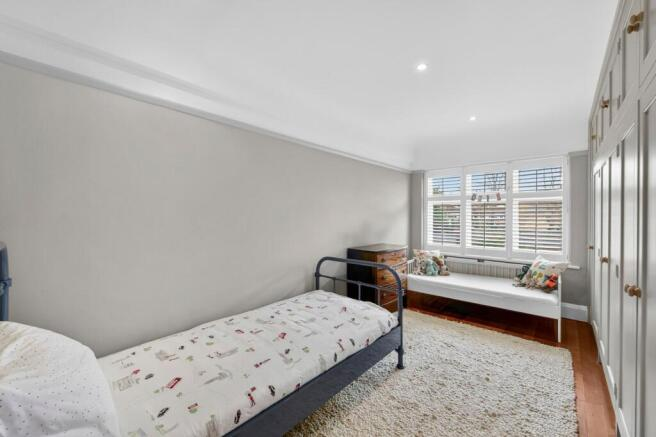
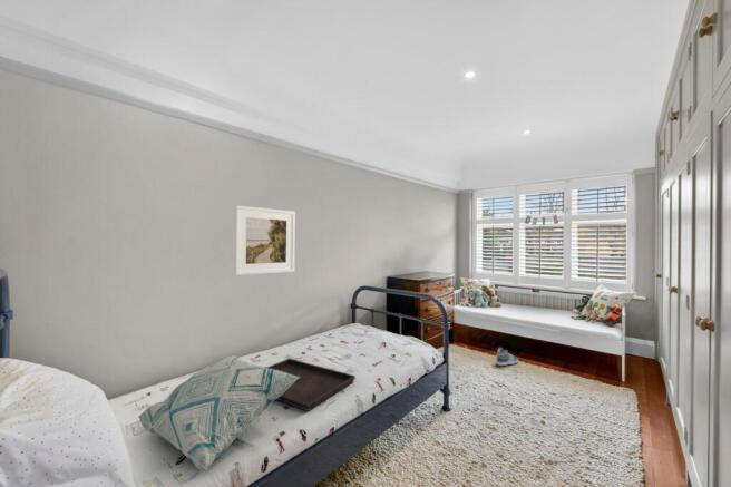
+ sneaker (507, 354)
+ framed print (266, 241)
+ serving tray (296, 380)
+ decorative pillow (221, 400)
